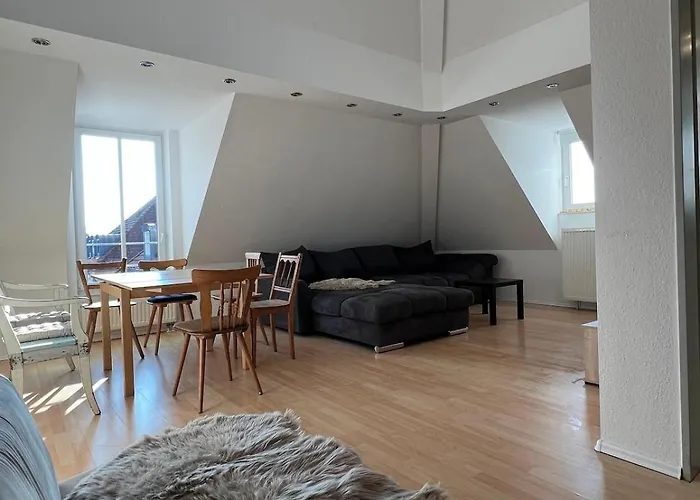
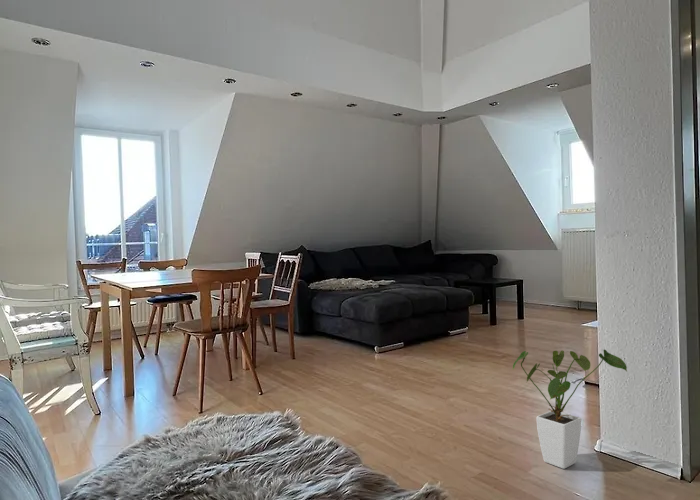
+ house plant (565, 405)
